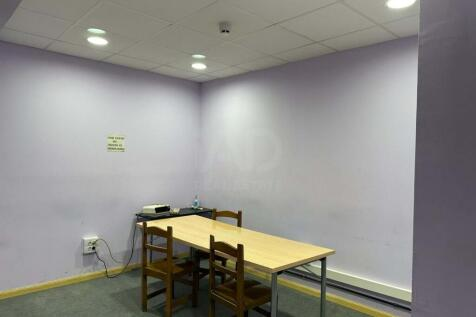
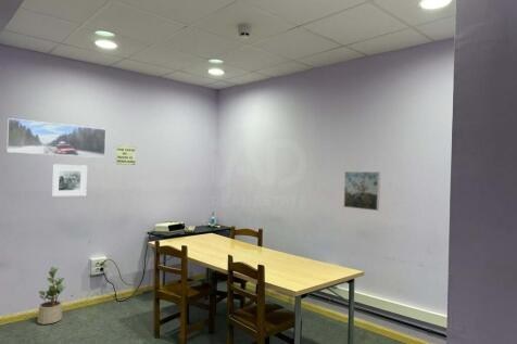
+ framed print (361, 190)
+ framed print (70, 180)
+ potted plant (52, 292)
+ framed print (60, 139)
